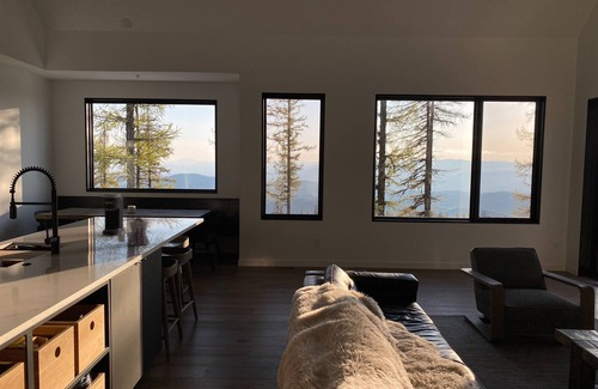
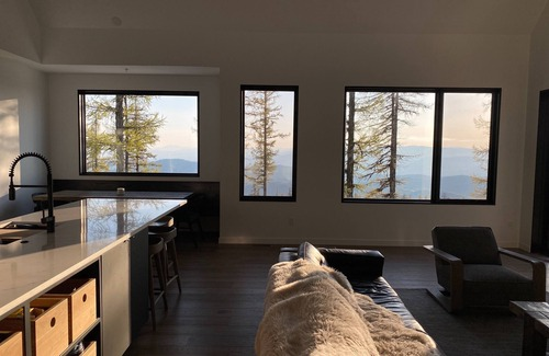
- teapot (135, 230)
- coffee maker (112, 213)
